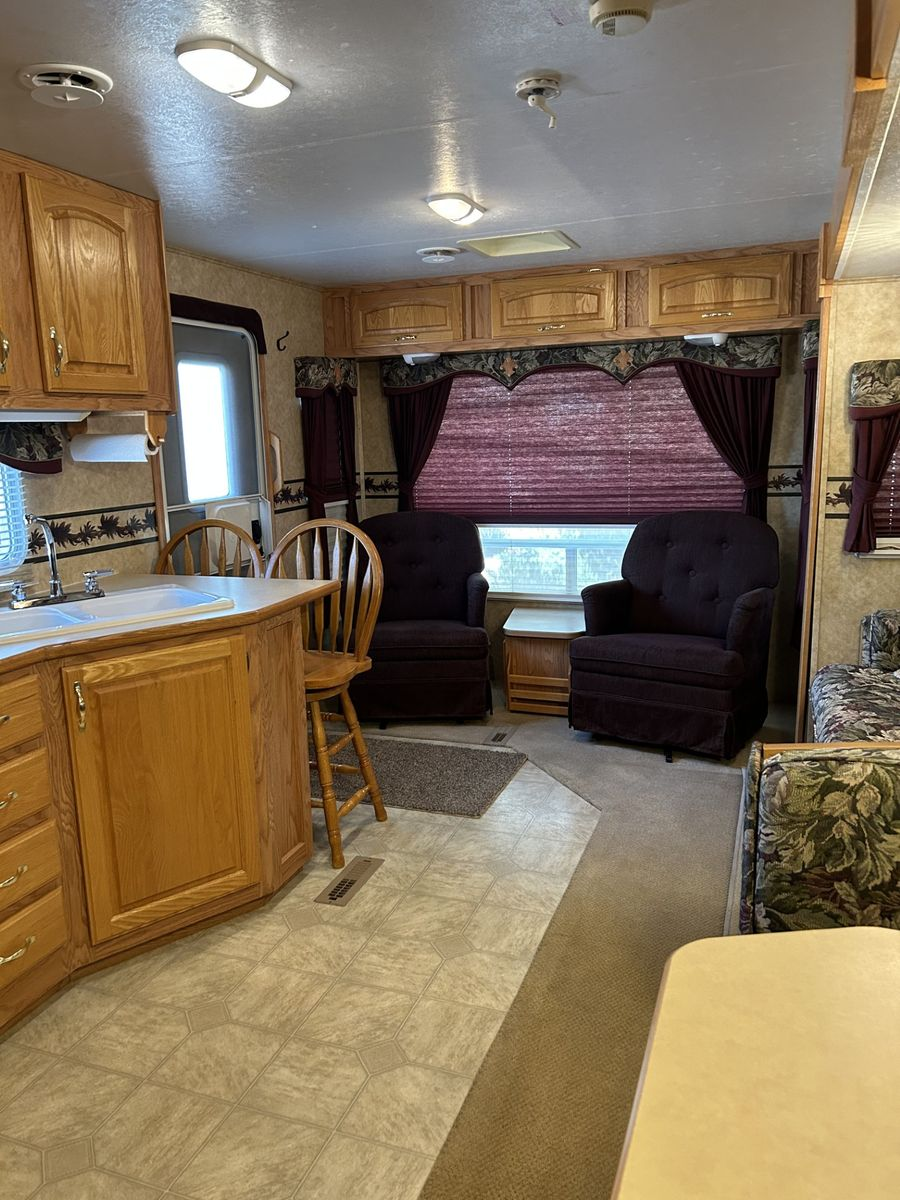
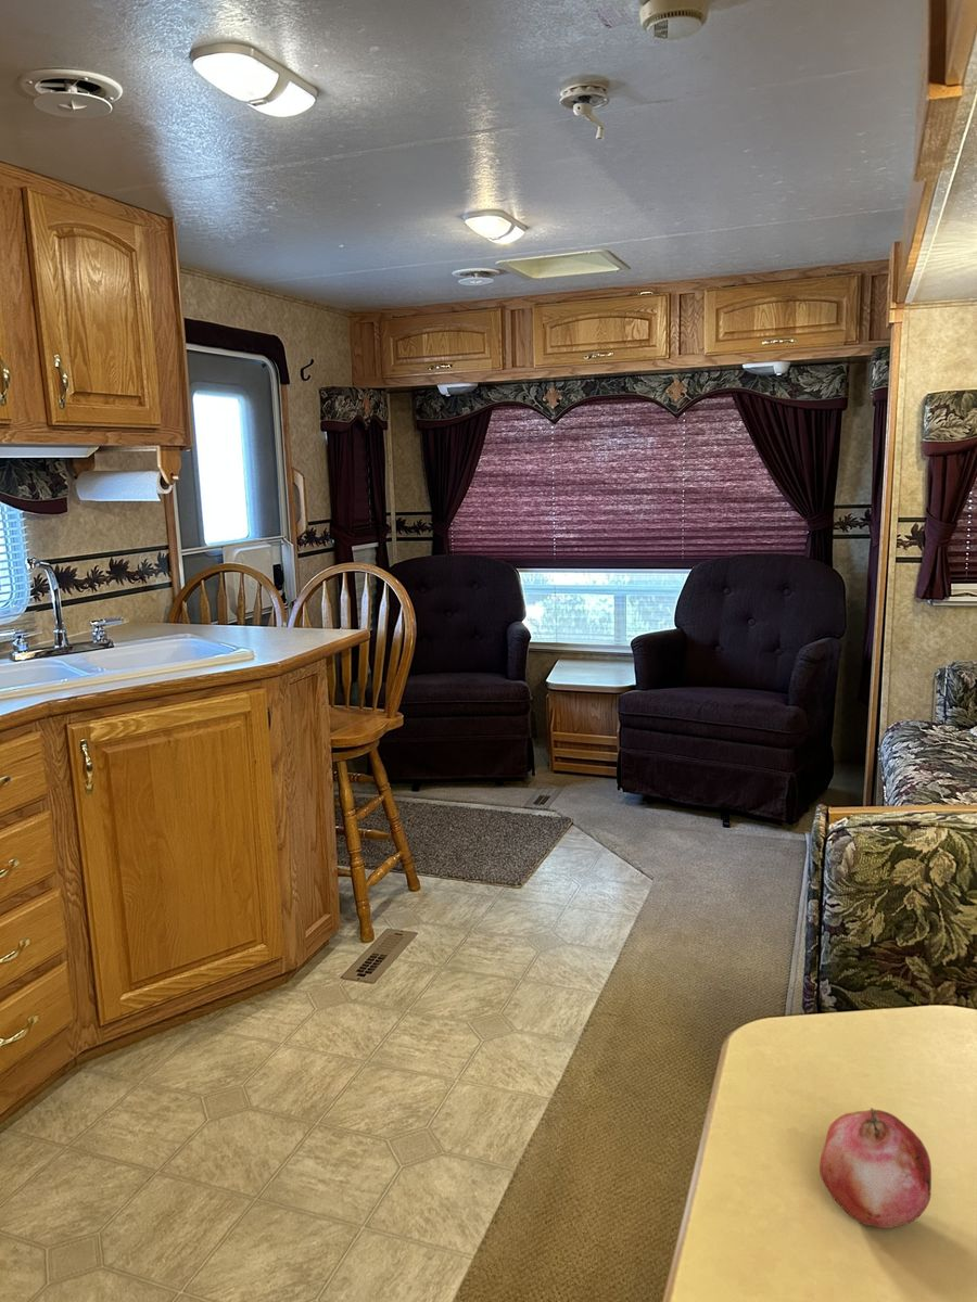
+ fruit (874, 1156)
